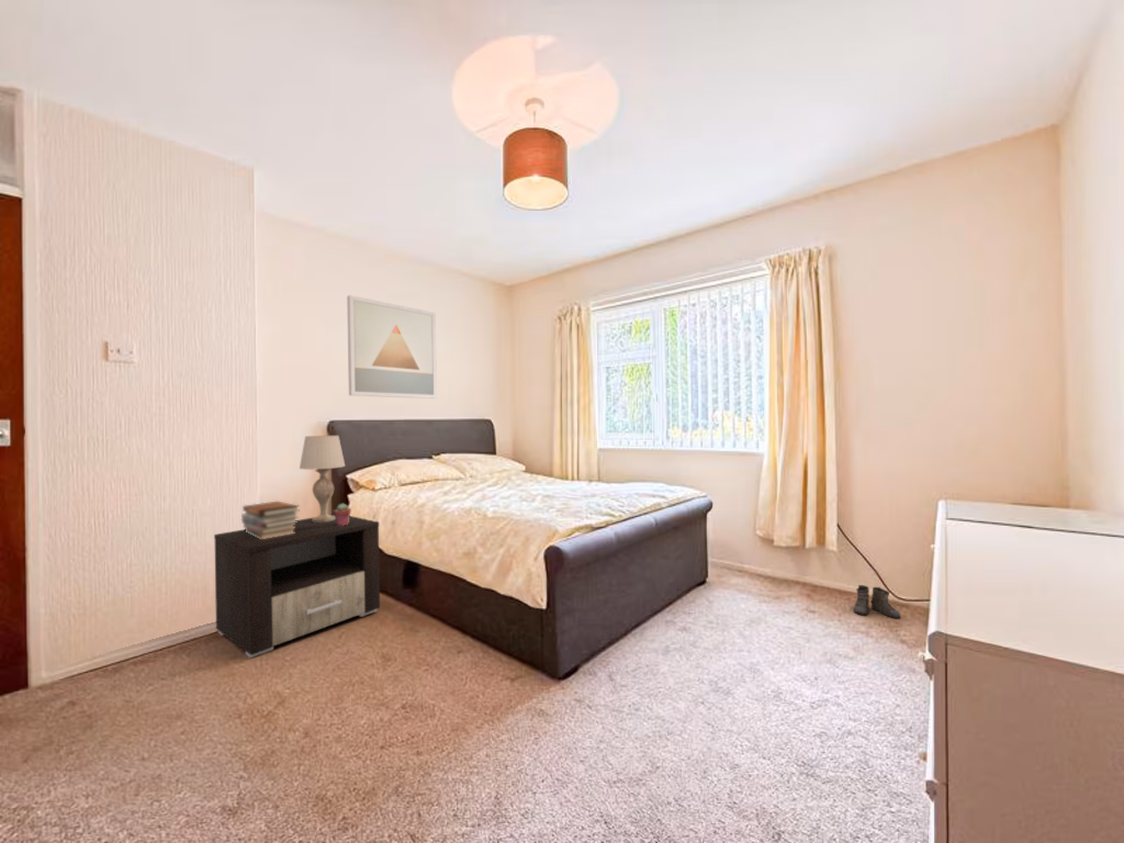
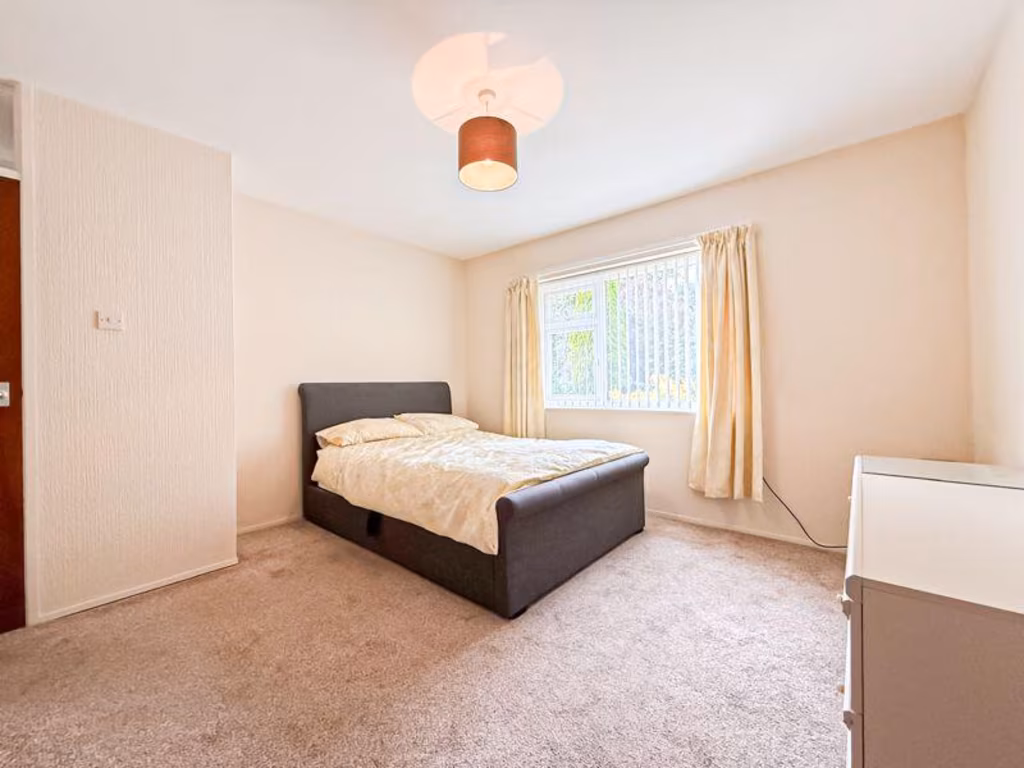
- potted succulent (341, 513)
- book stack (270, 518)
- table lamp (323, 477)
- boots (872, 600)
- nightstand (302, 575)
- wall art (395, 350)
